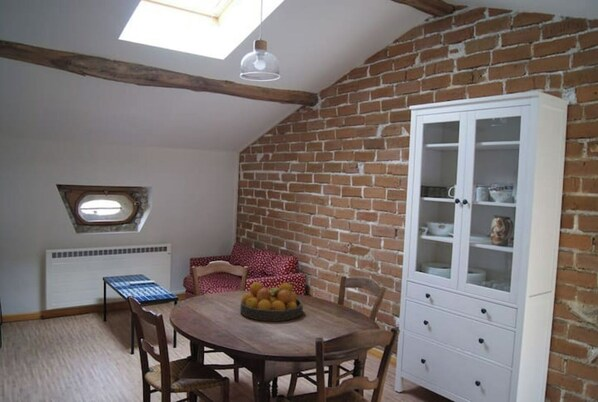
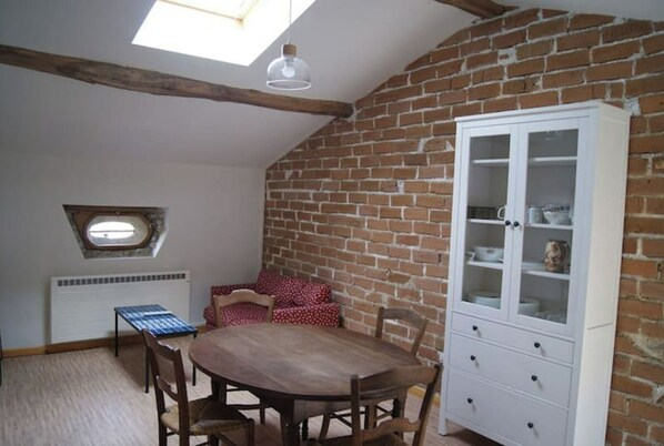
- fruit bowl (272, 297)
